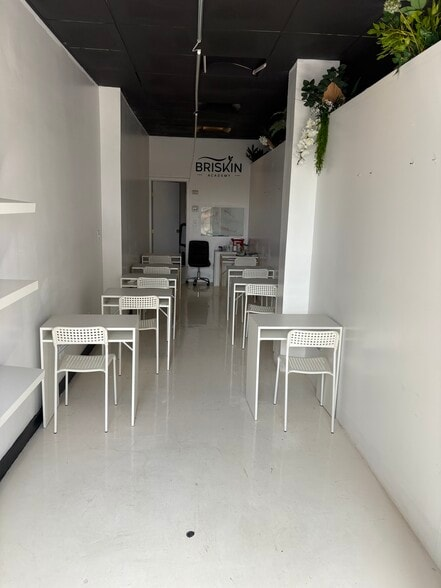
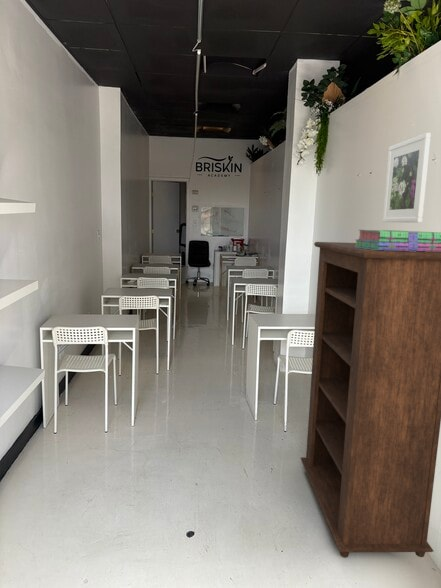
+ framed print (404, 181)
+ stack of books (399, 239)
+ bookshelf (366, 383)
